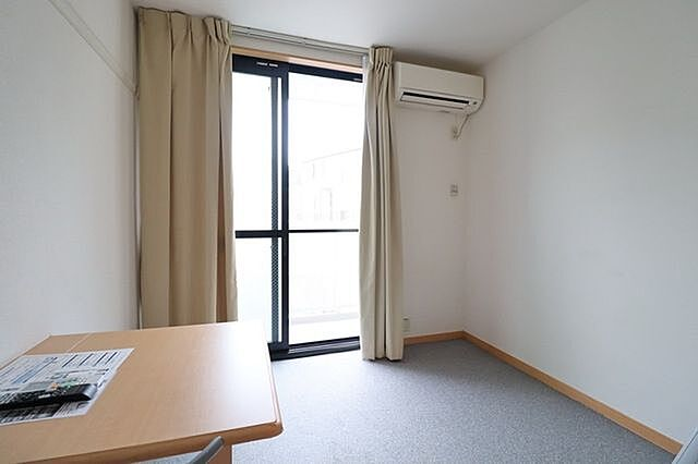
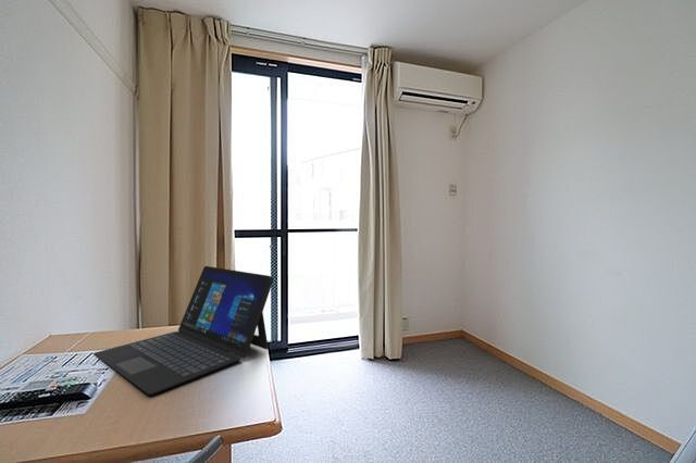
+ laptop (186, 314)
